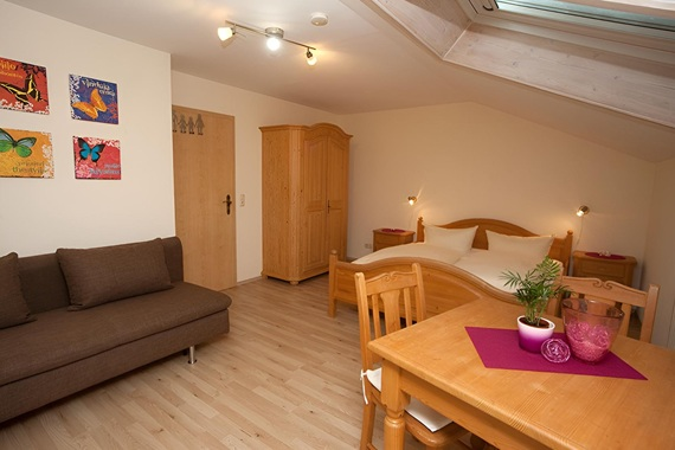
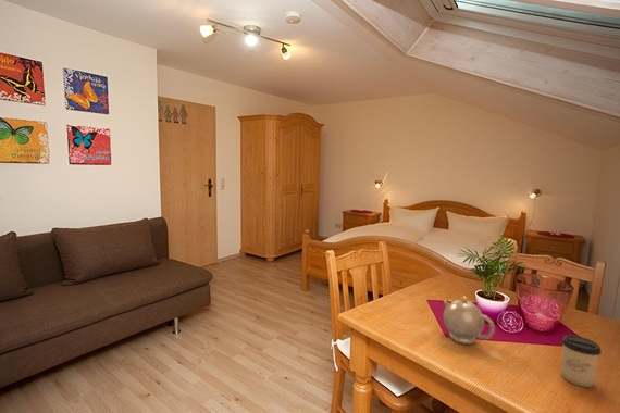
+ cup (579, 360)
+ teapot (467, 318)
